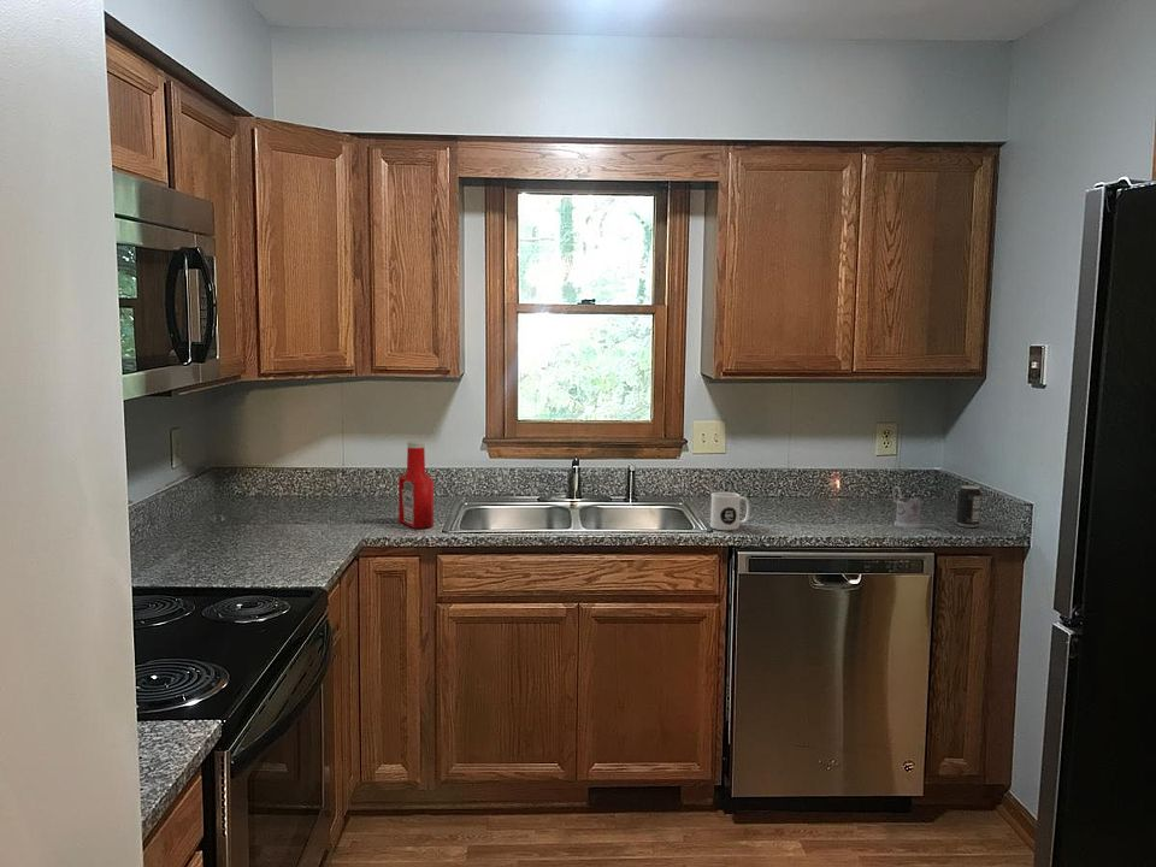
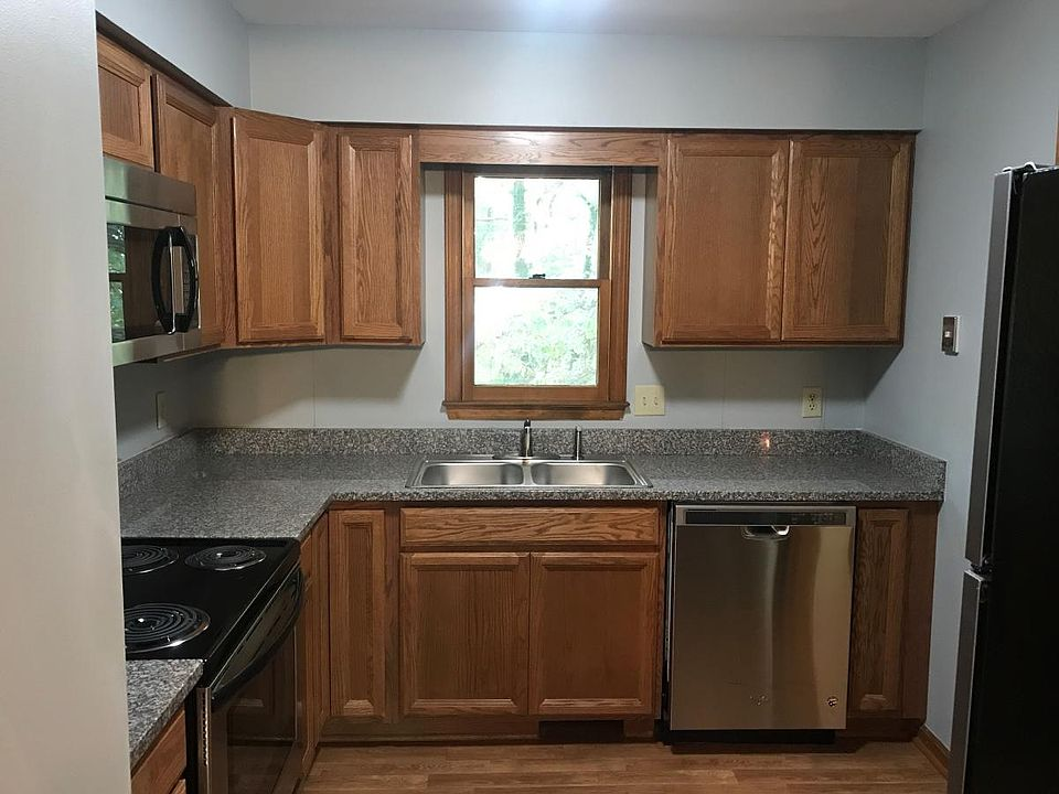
- tea glass holder (904, 506)
- mug (731, 511)
- soap bottle (415, 483)
- beverage can (968, 506)
